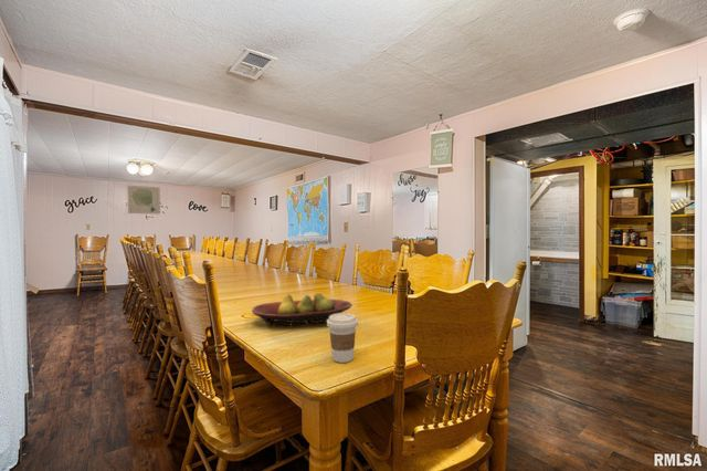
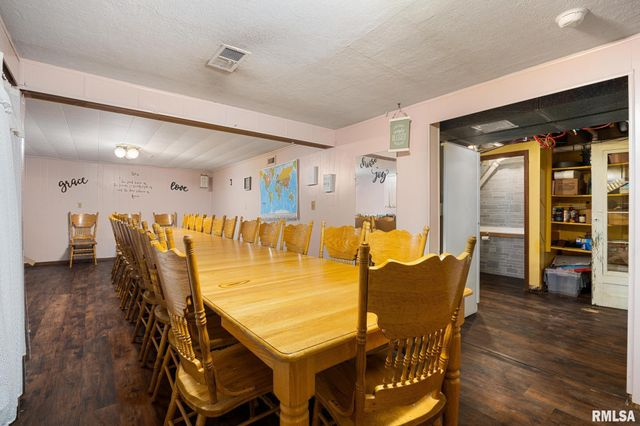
- coffee cup (342, 337)
- fruit bowl (303, 307)
- wall art (144, 199)
